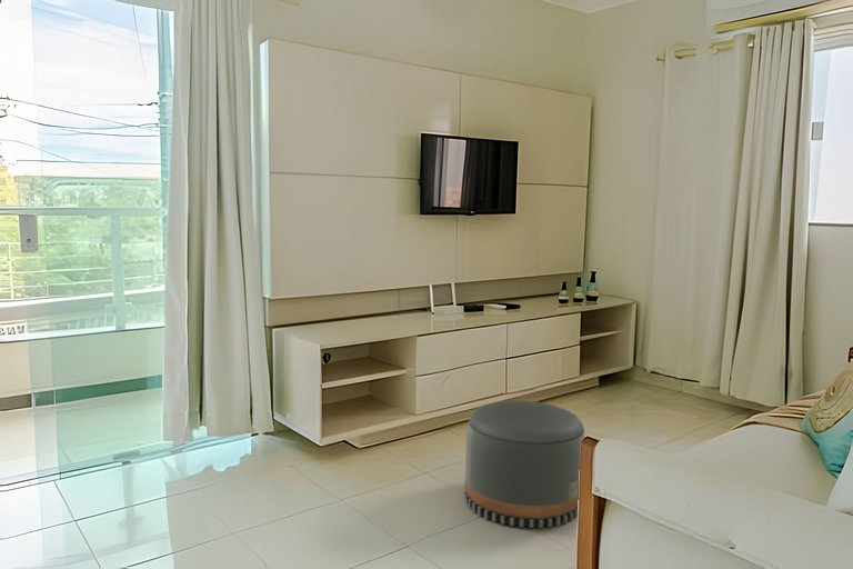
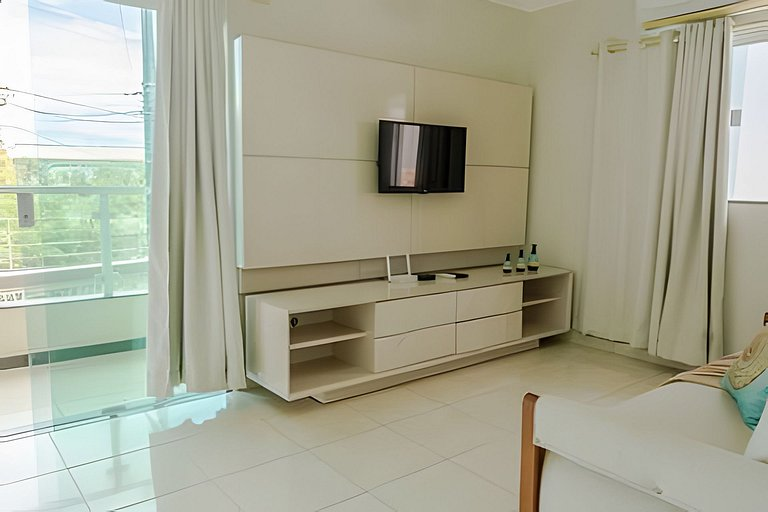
- pouf (524, 453)
